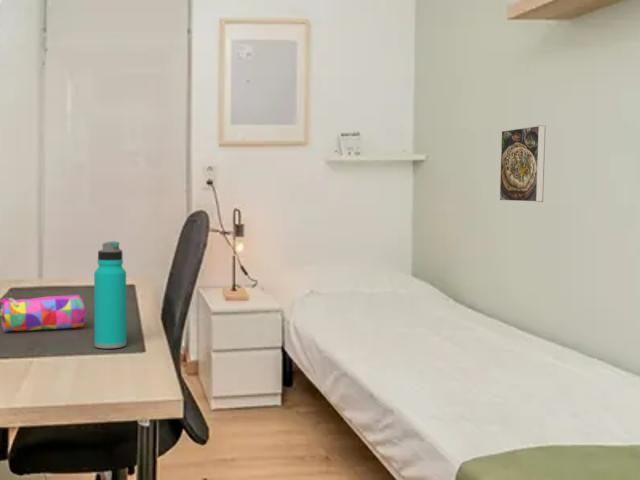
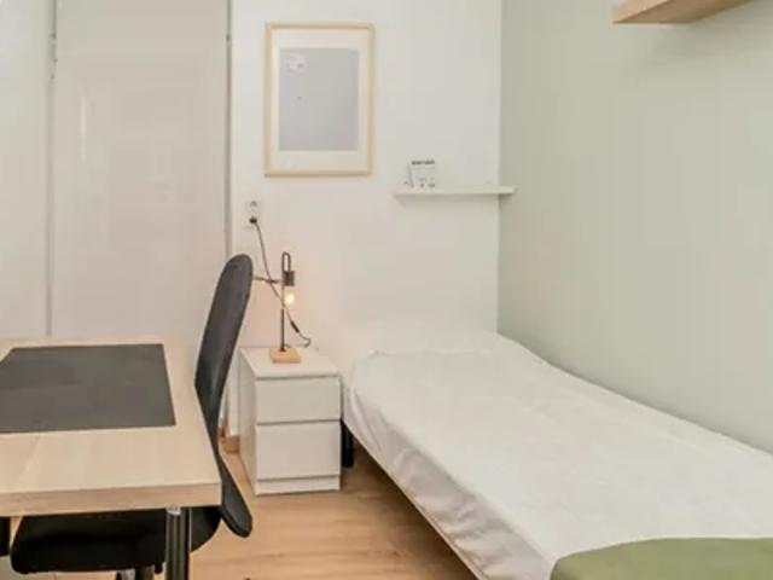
- water bottle (110, 294)
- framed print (521, 164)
- pencil case (42, 312)
